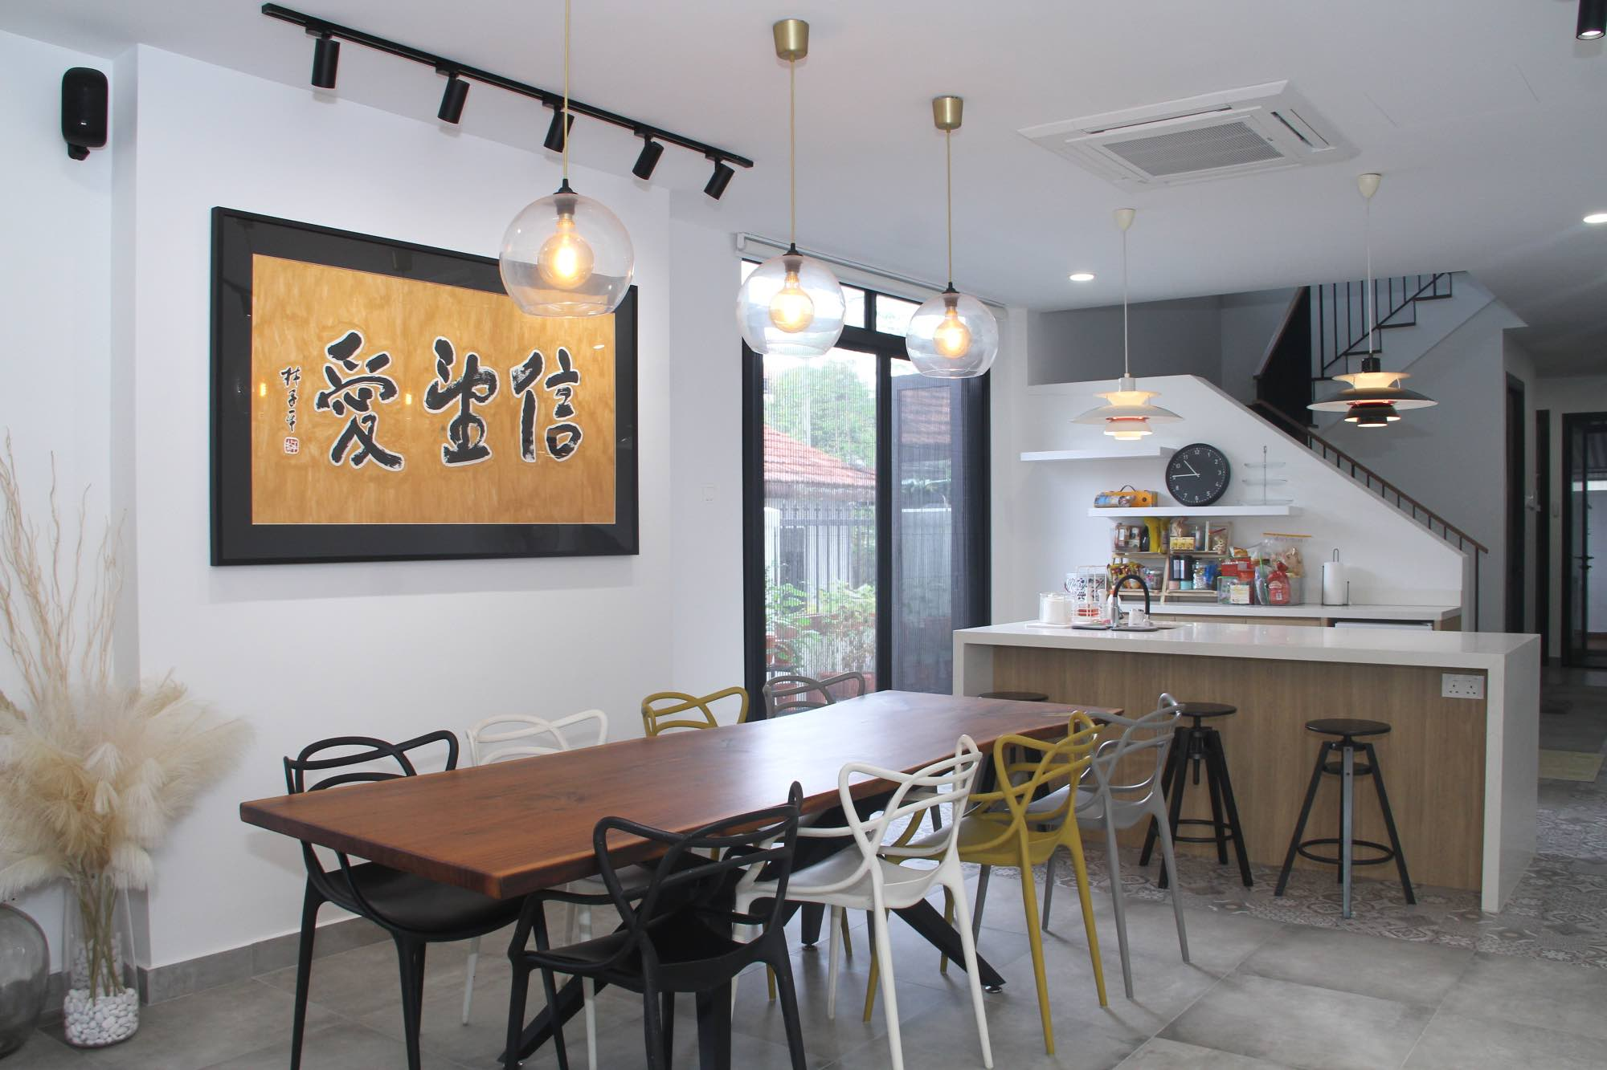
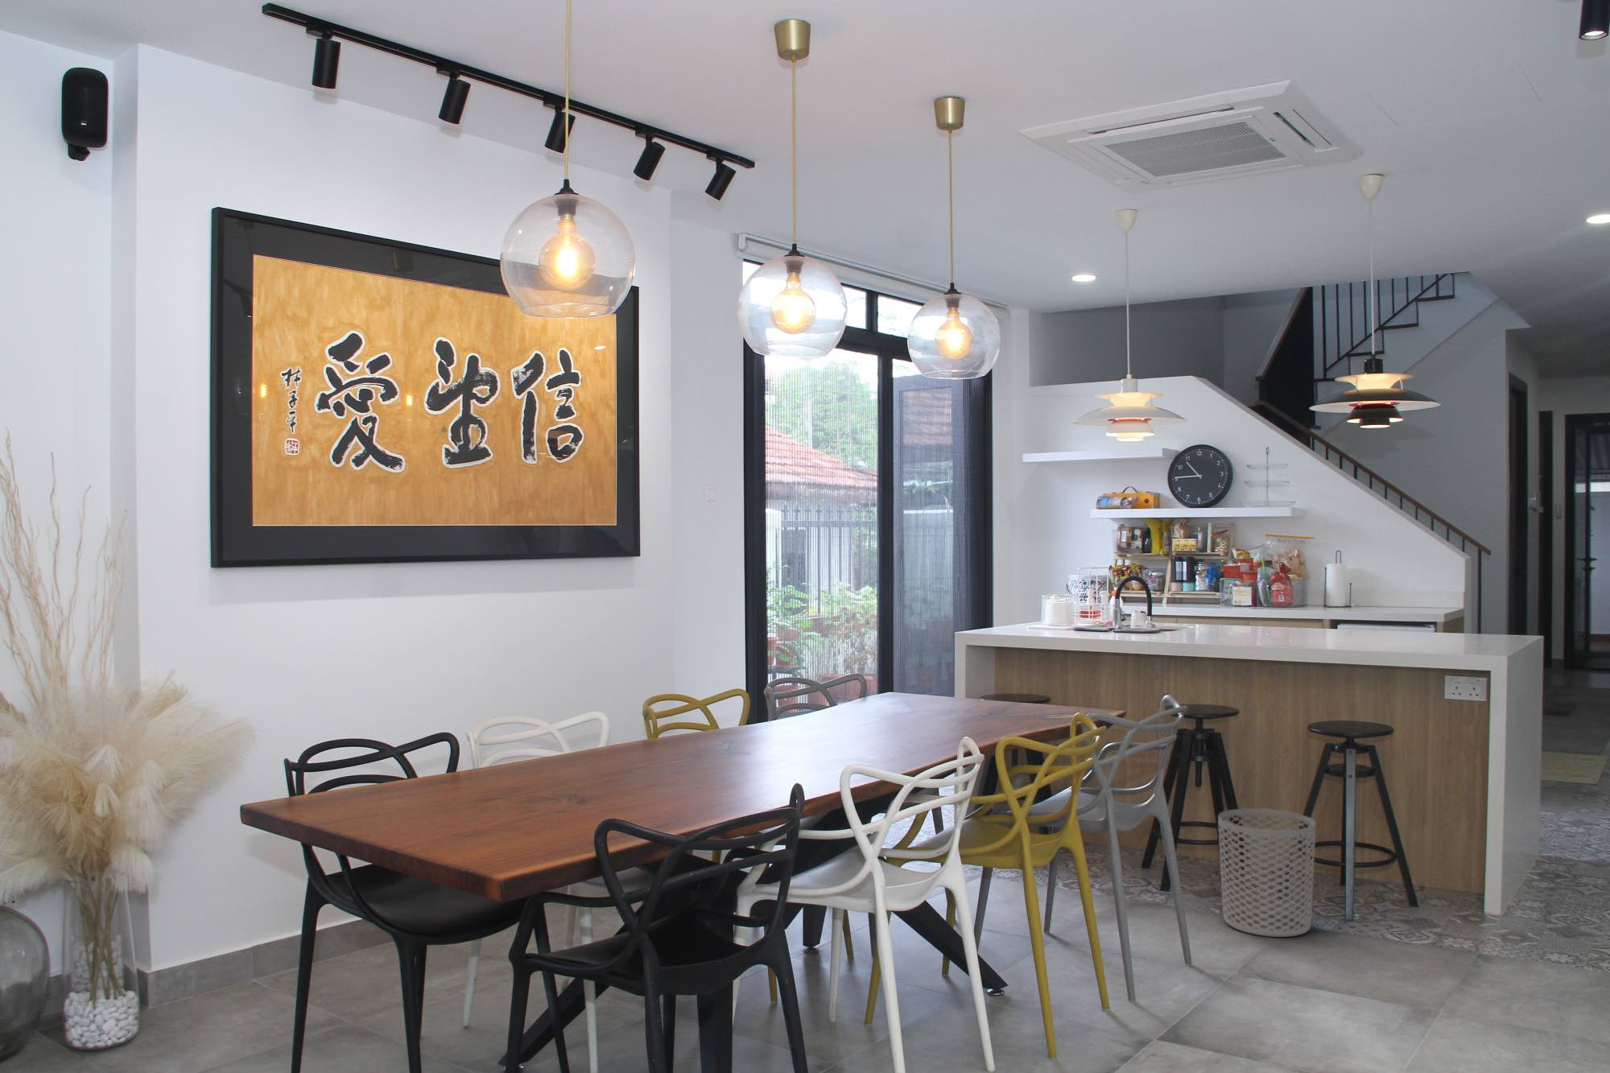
+ waste bin (1266, 871)
